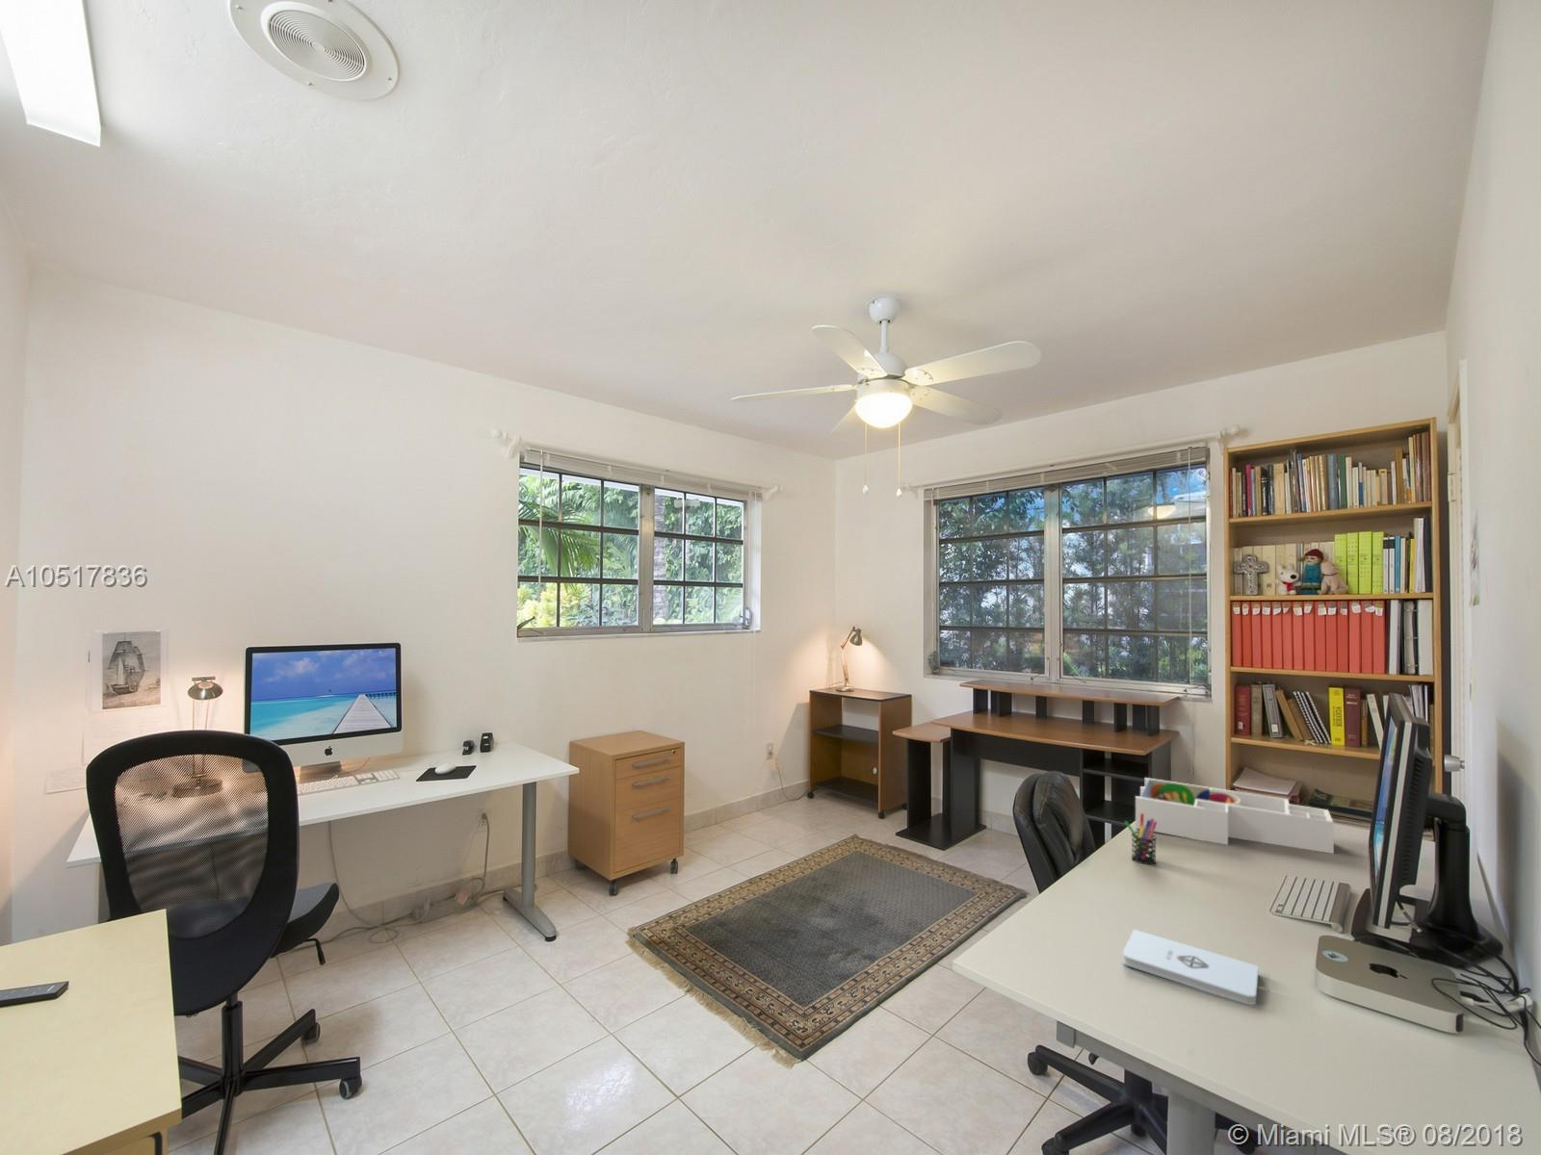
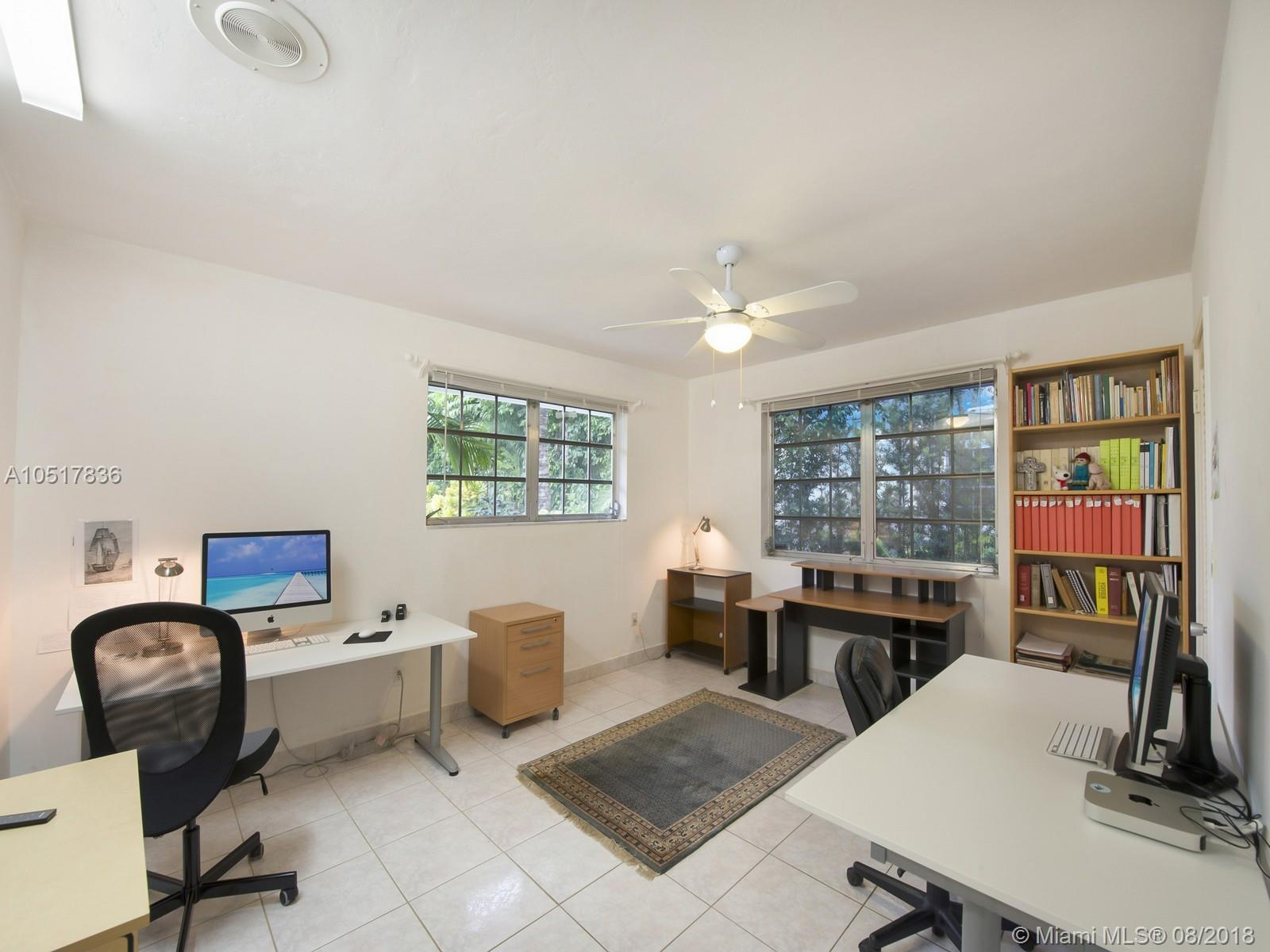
- pen holder (1141, 838)
- desk organizer (1229, 817)
- notepad (1188, 965)
